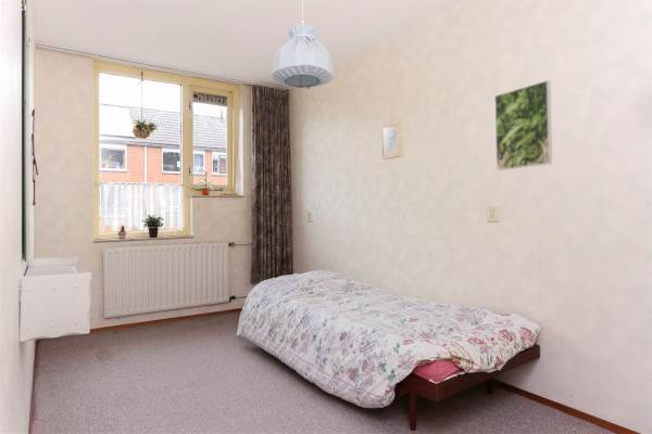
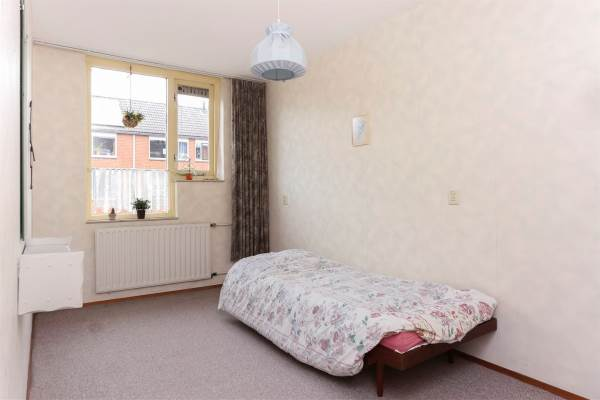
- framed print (522, 127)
